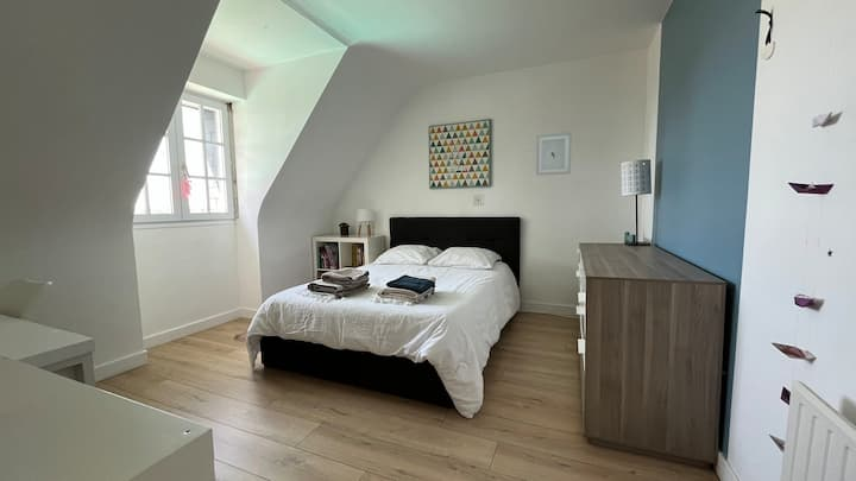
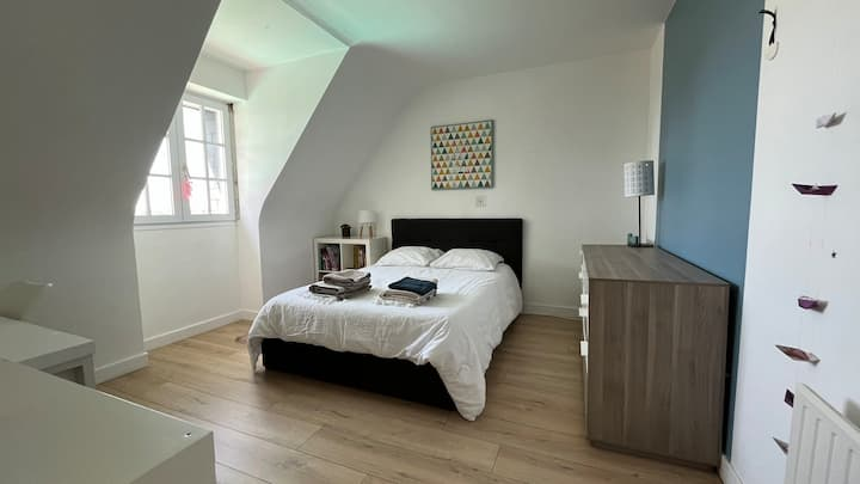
- wall art (553, 154)
